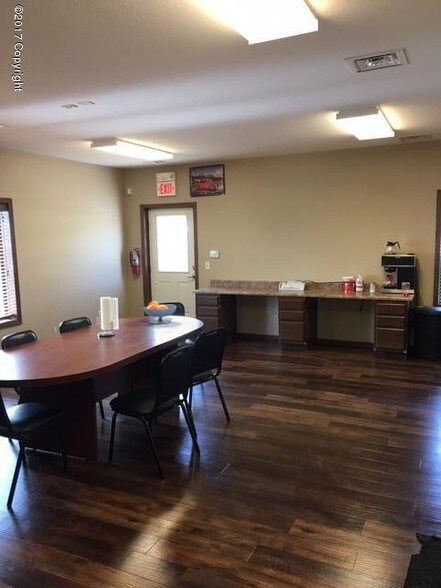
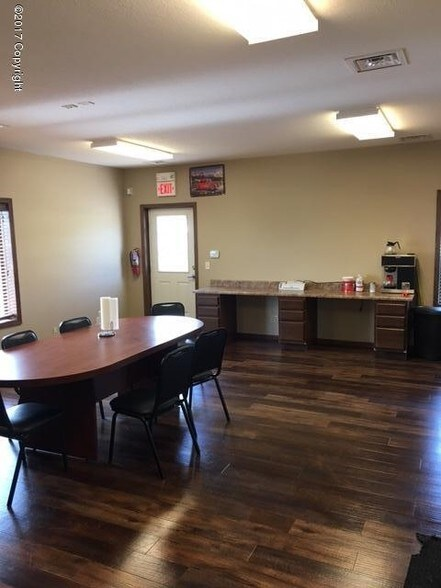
- fruit bowl (160, 312)
